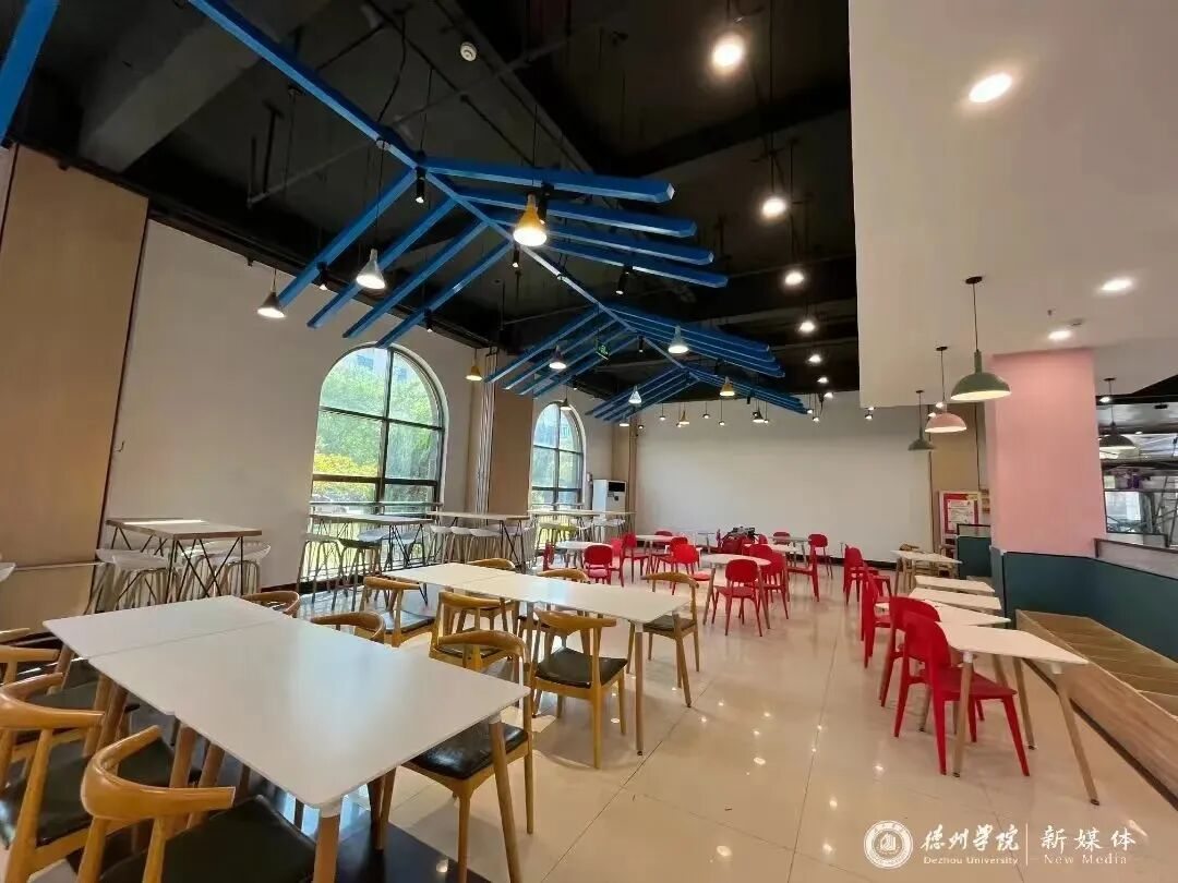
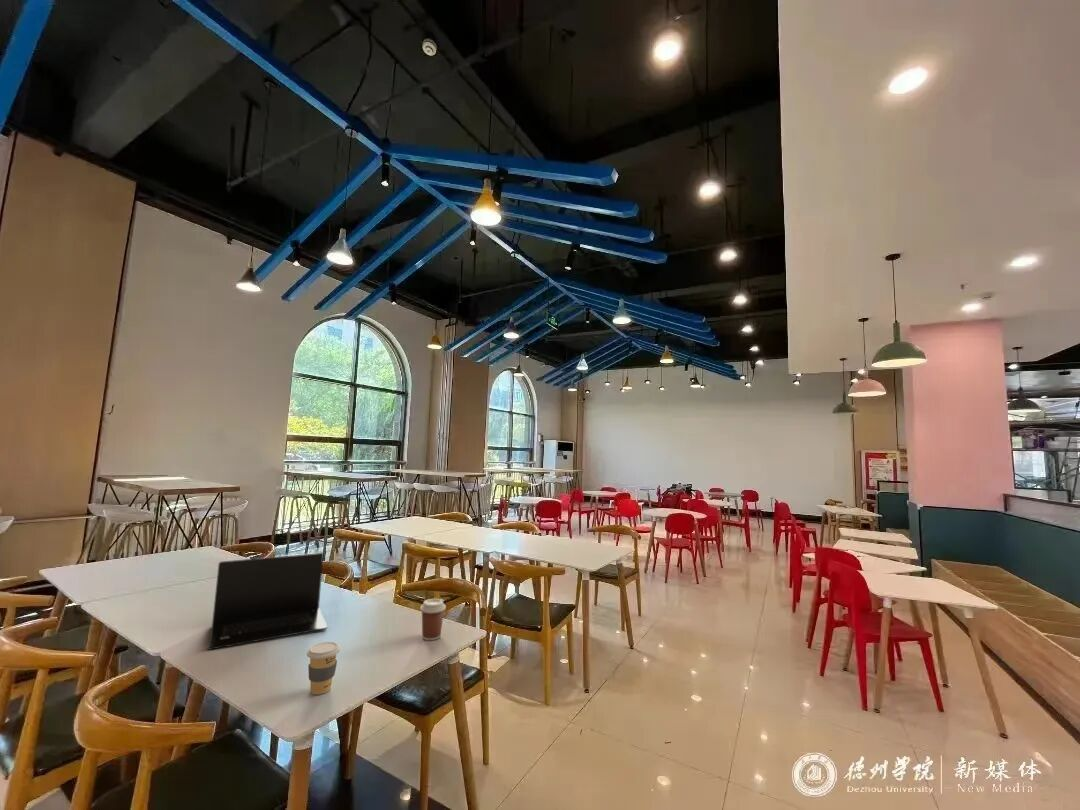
+ coffee cup (322, 668)
+ coffee cup (432, 619)
+ laptop (272, 595)
